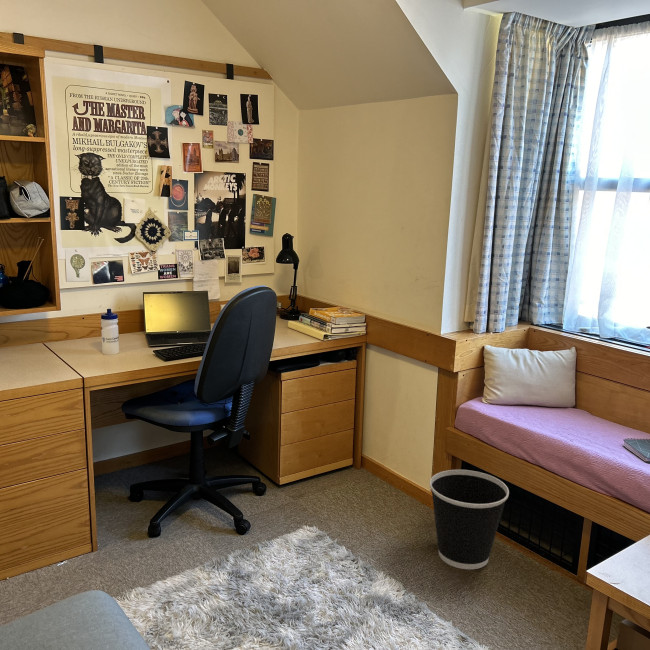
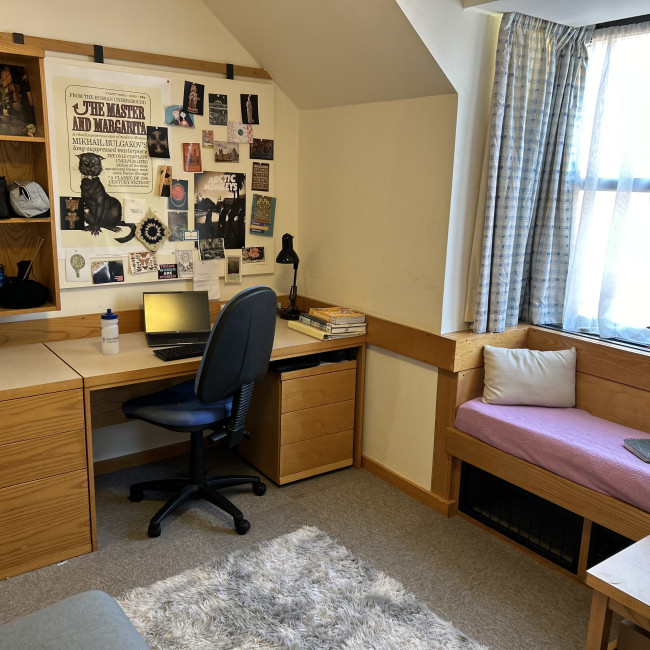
- wastebasket (466, 521)
